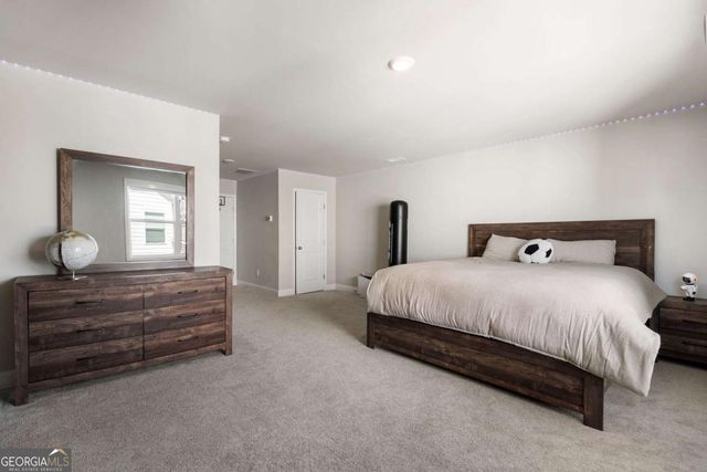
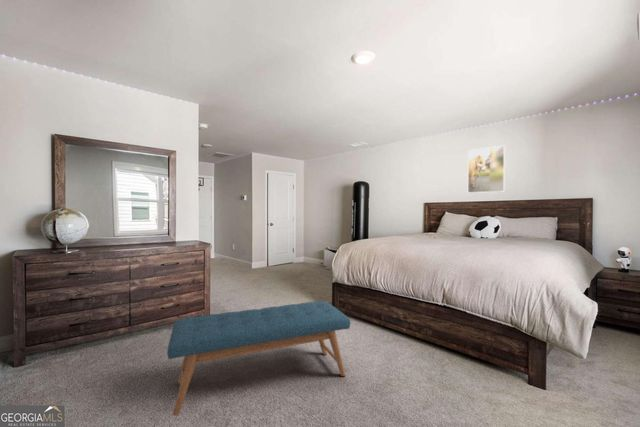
+ bench (263, 346)
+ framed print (485, 170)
